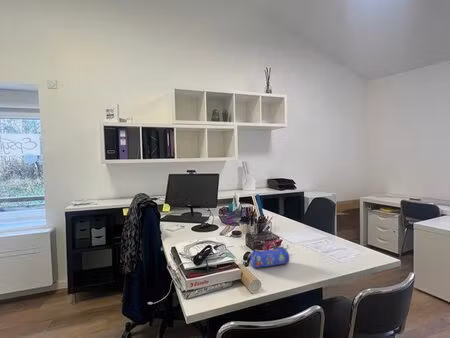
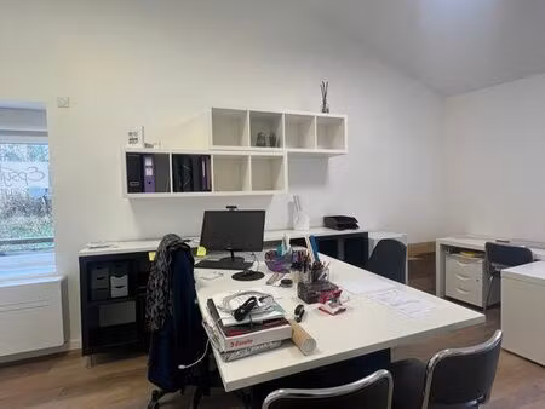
- pencil case (269, 256)
